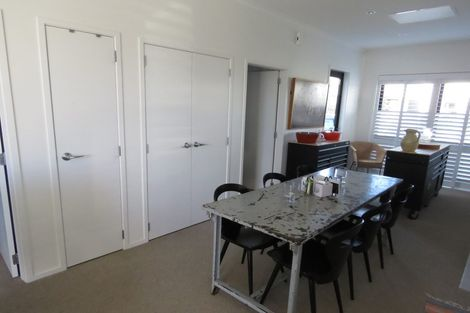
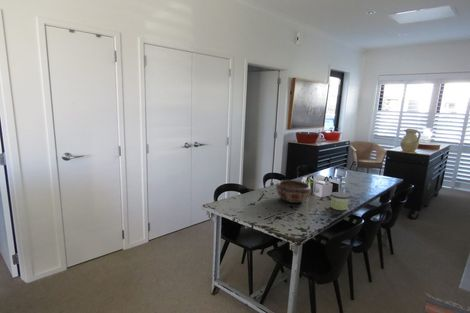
+ decorative bowl (293, 192)
+ candle (339, 201)
